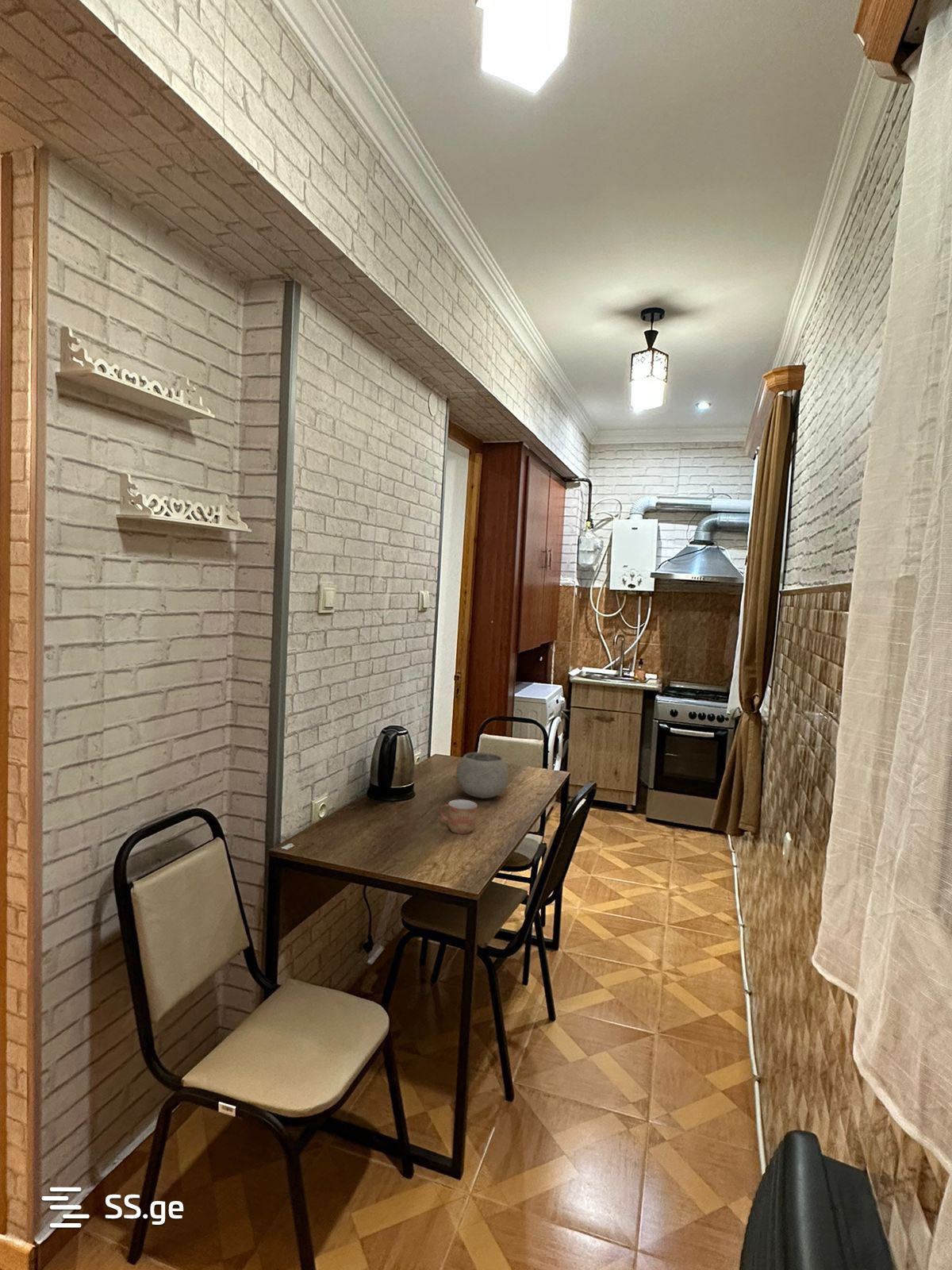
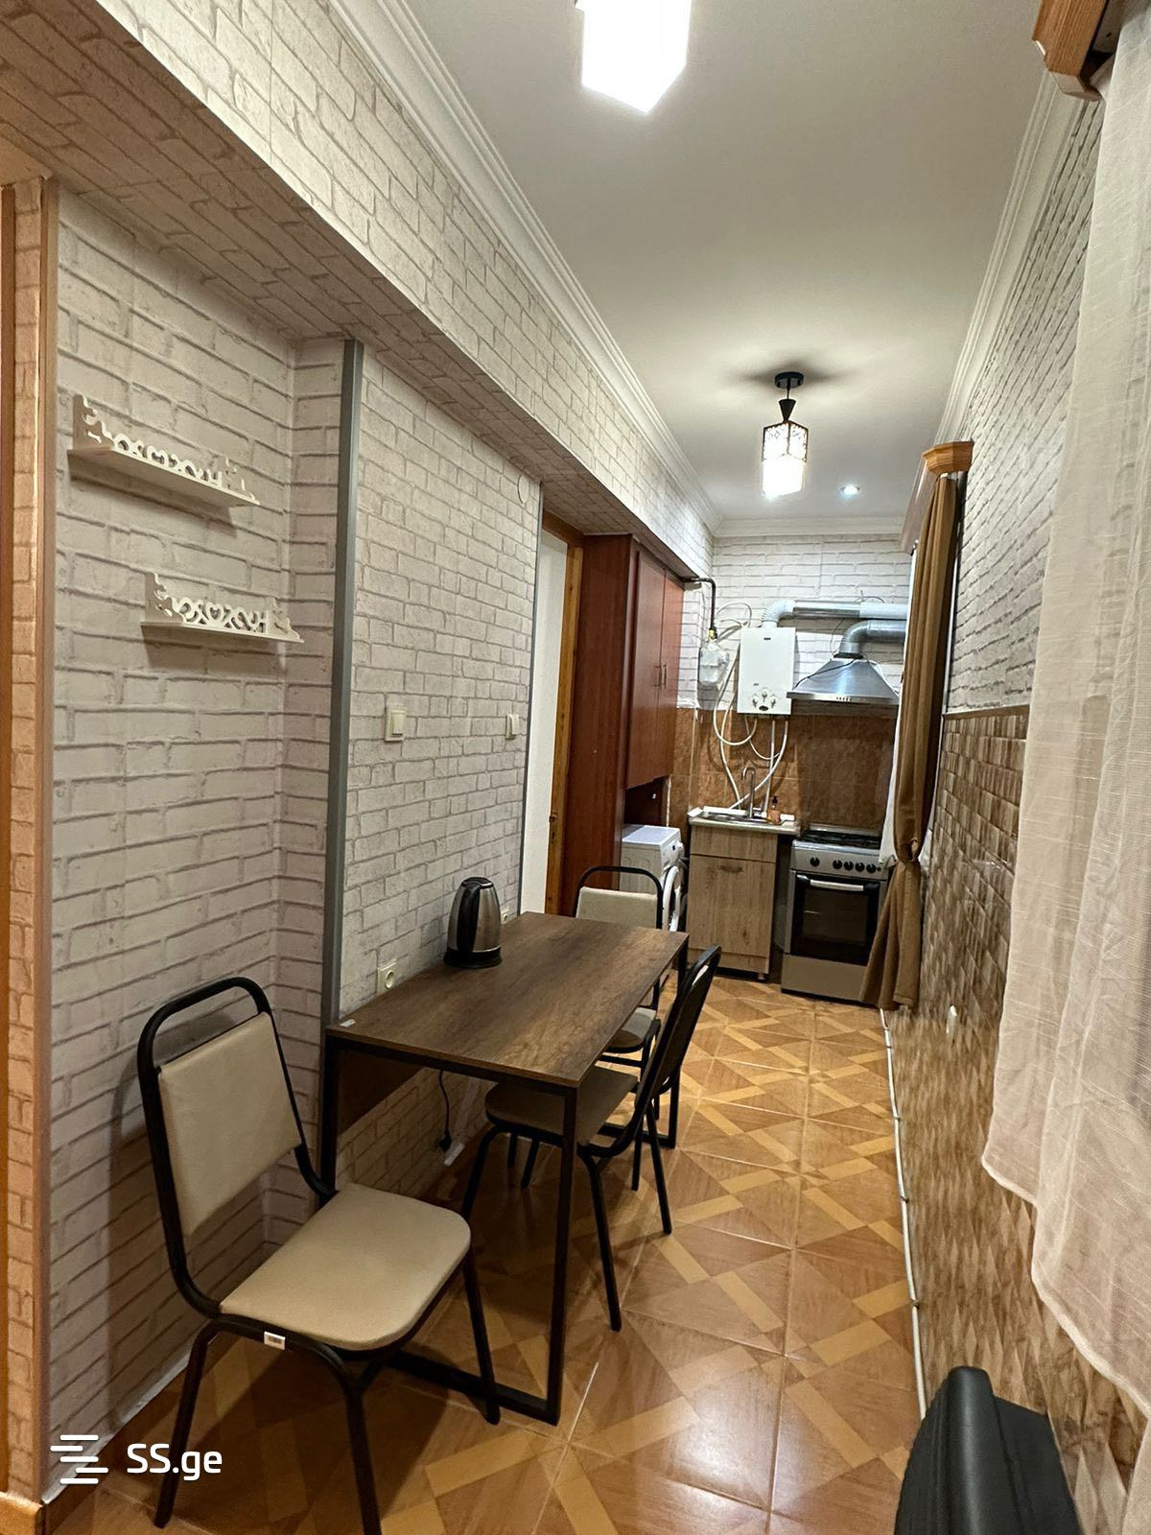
- mug (458, 816)
- bowl (482, 776)
